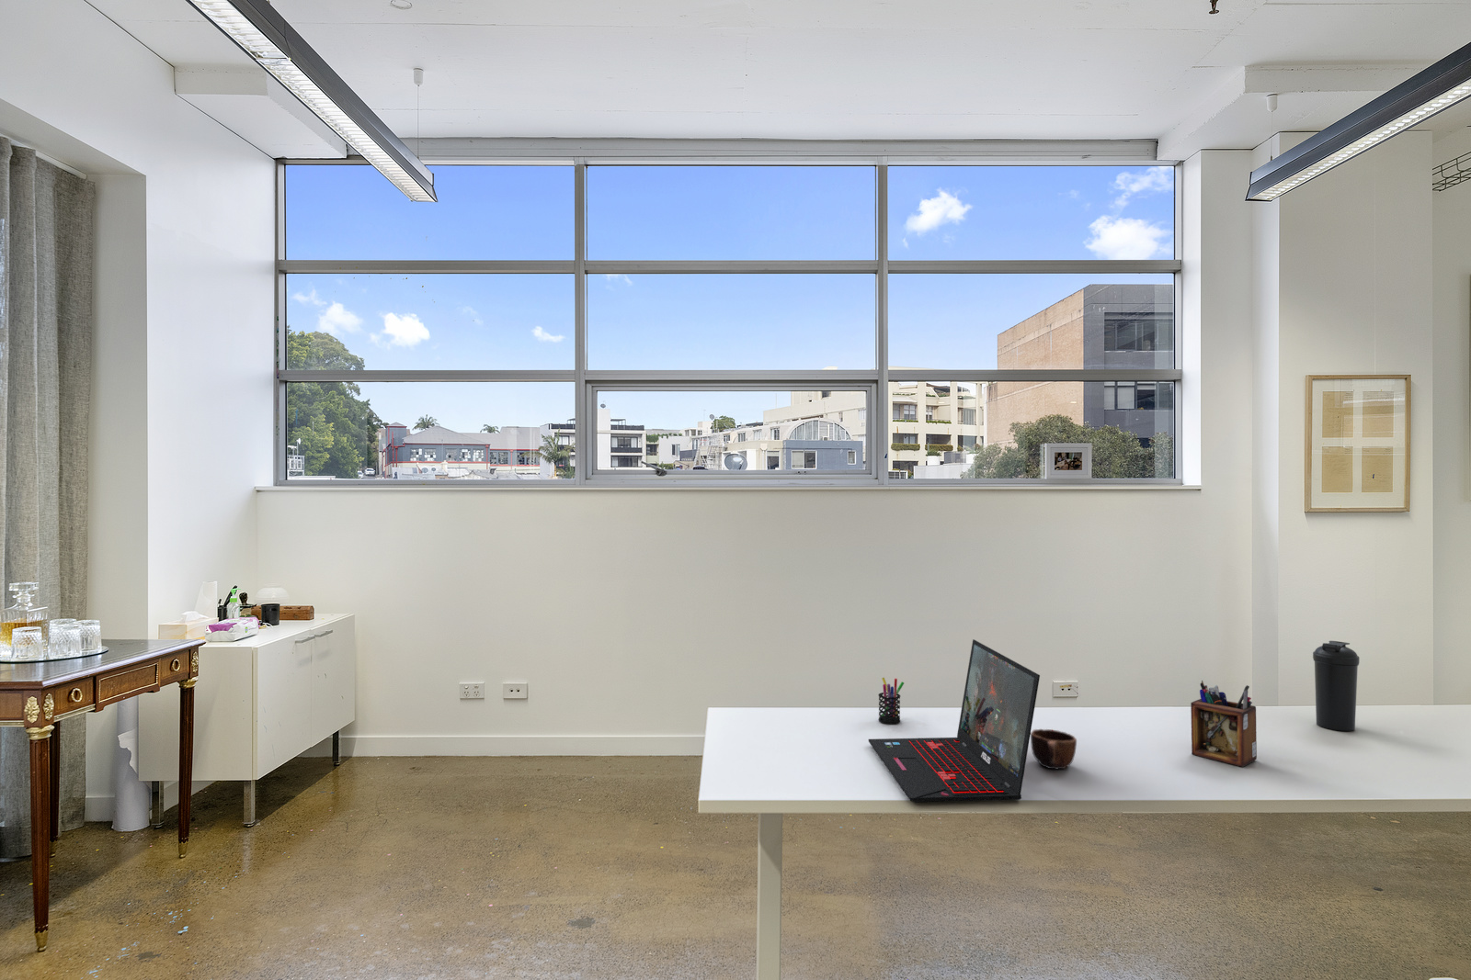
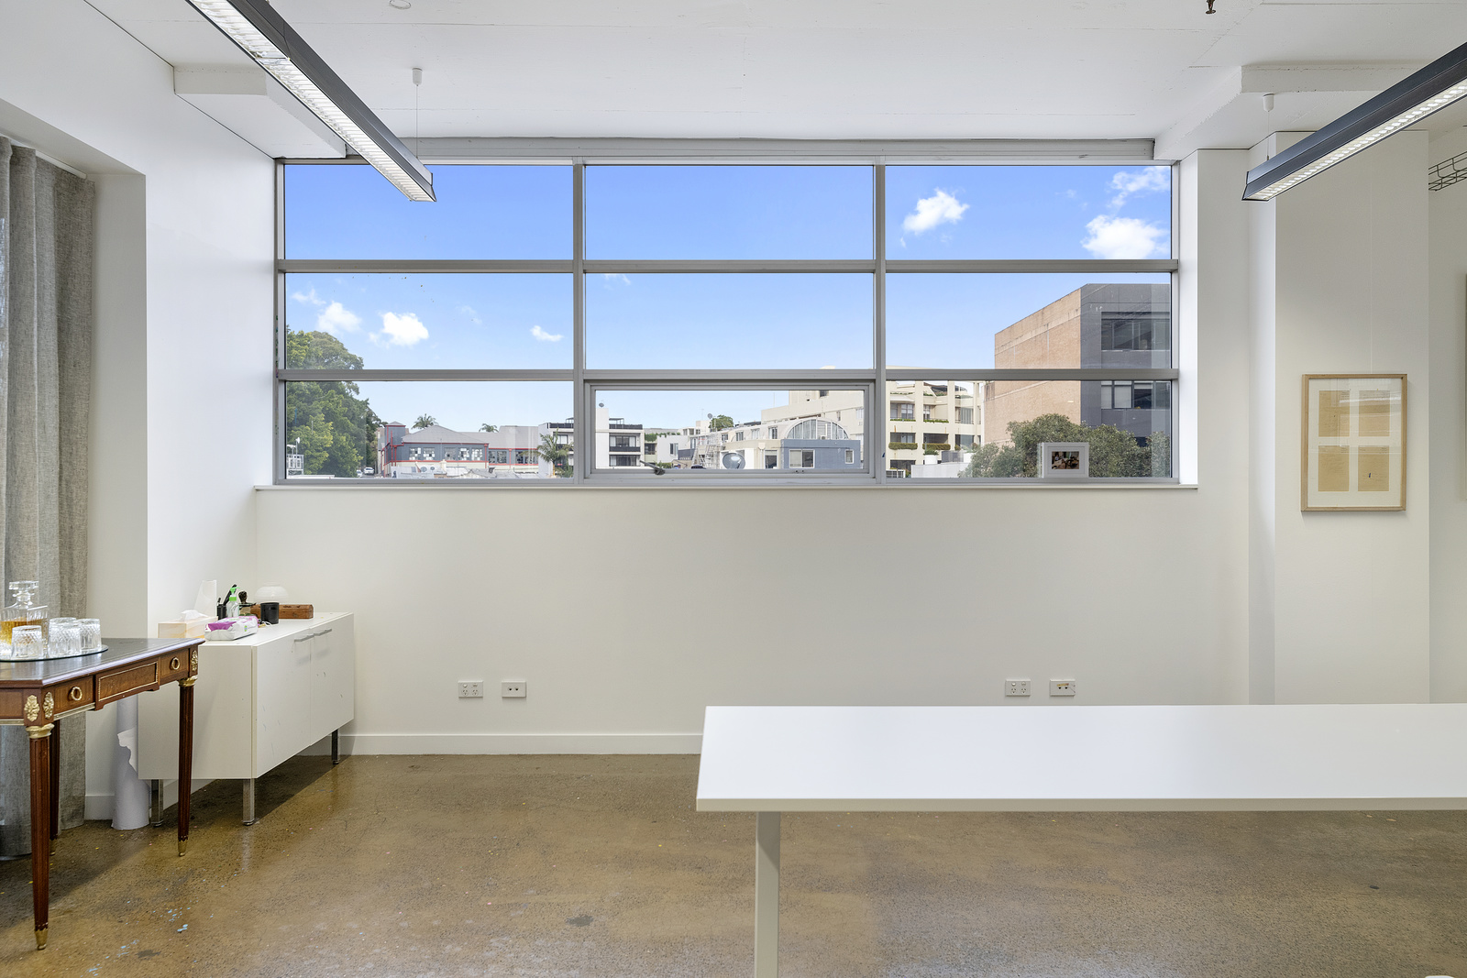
- pen holder (892, 698)
- water bottle (1335, 685)
- mug (1055, 750)
- desk organizer (1223, 720)
- laptop (960, 716)
